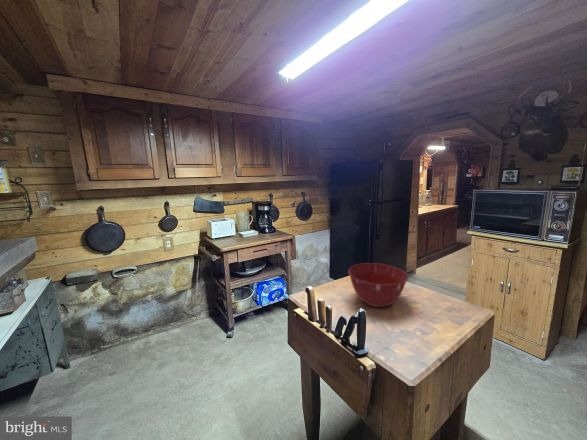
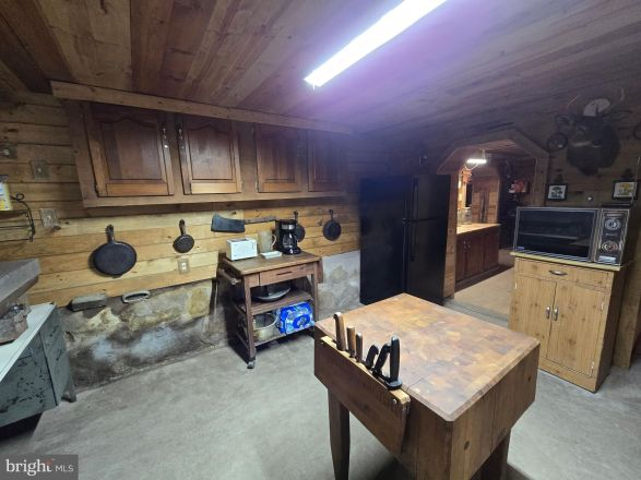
- mixing bowl (376, 286)
